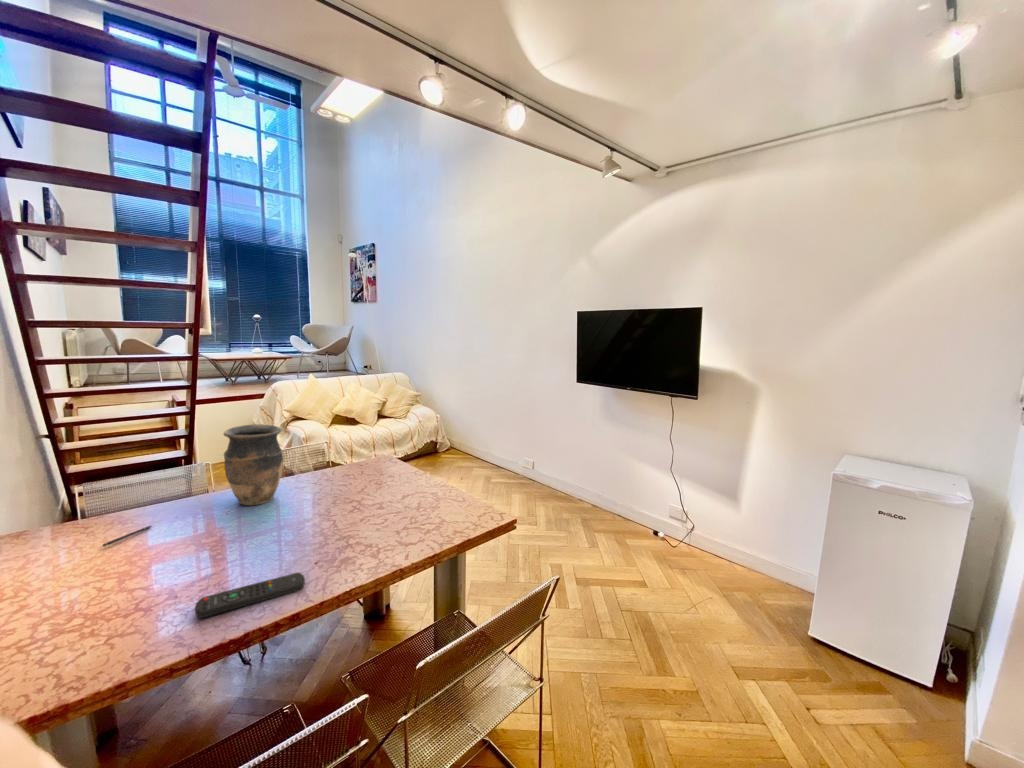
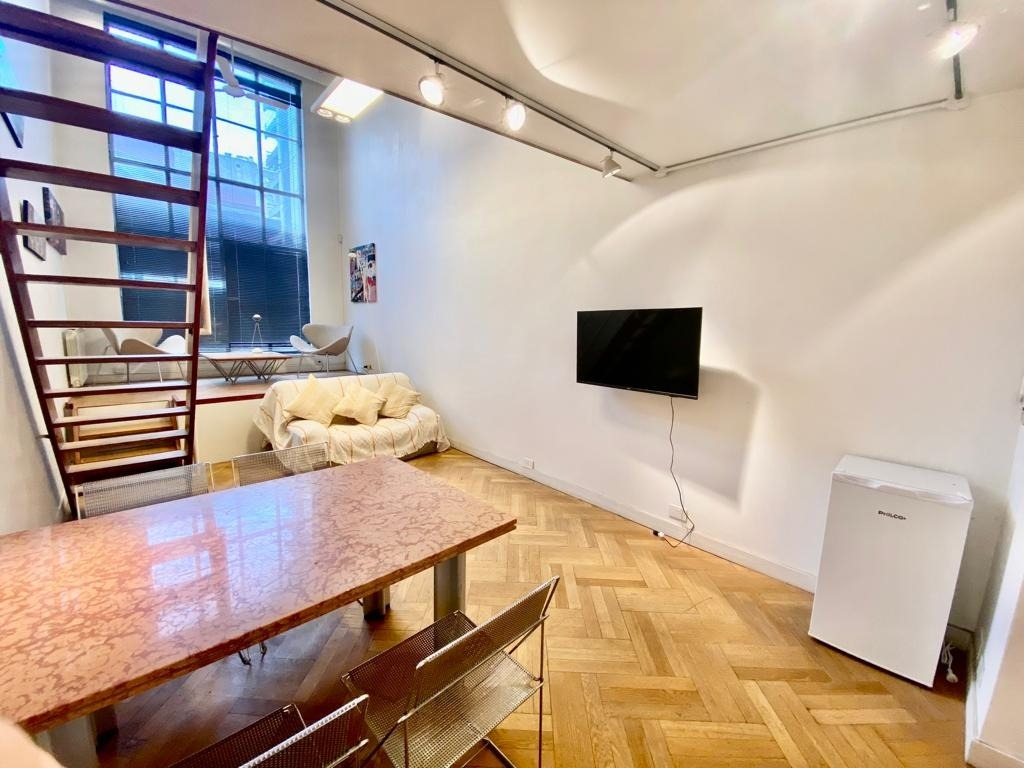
- pen (129, 534)
- vase (254, 465)
- remote control (253, 593)
